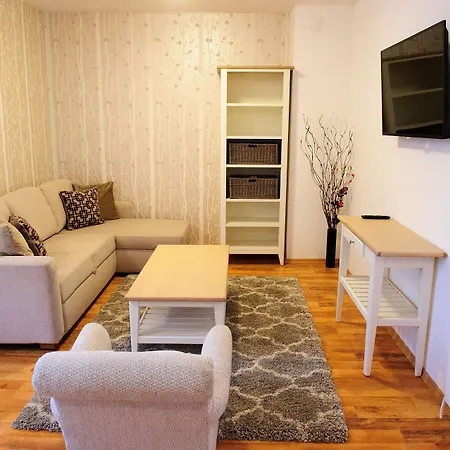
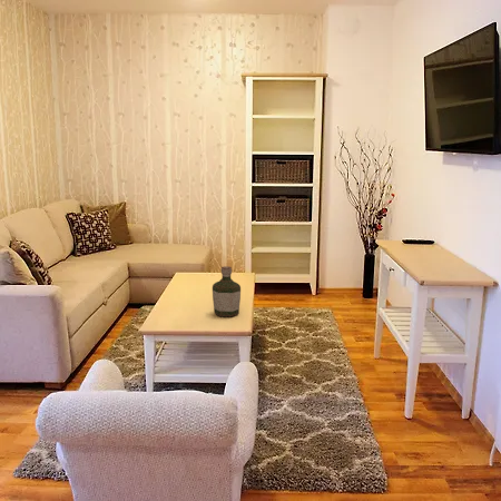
+ bottle (226, 291)
